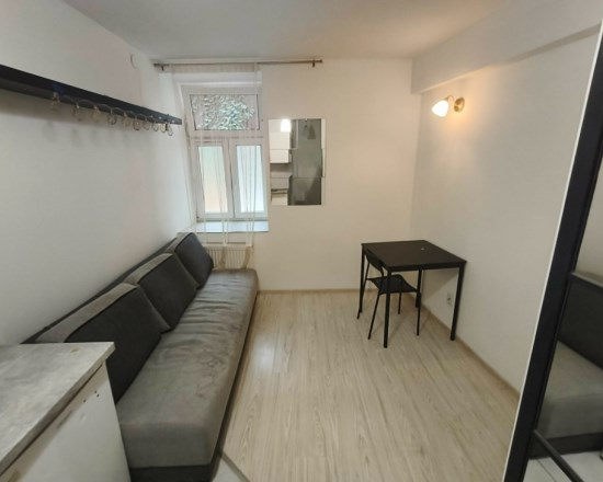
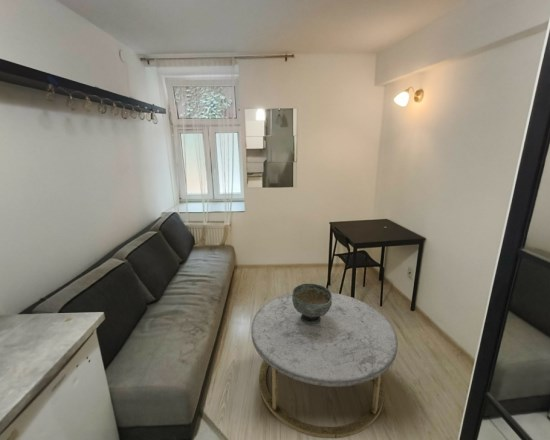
+ coffee table (320, 352)
+ decorative bowl (311, 305)
